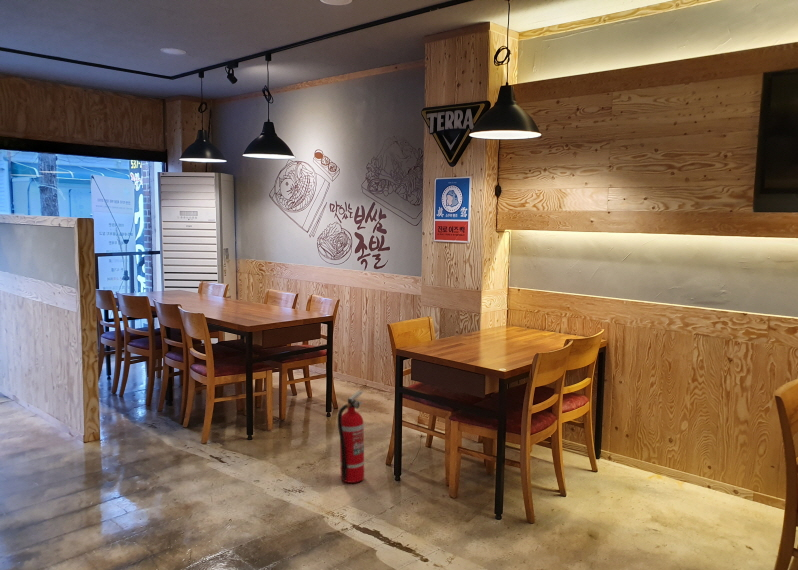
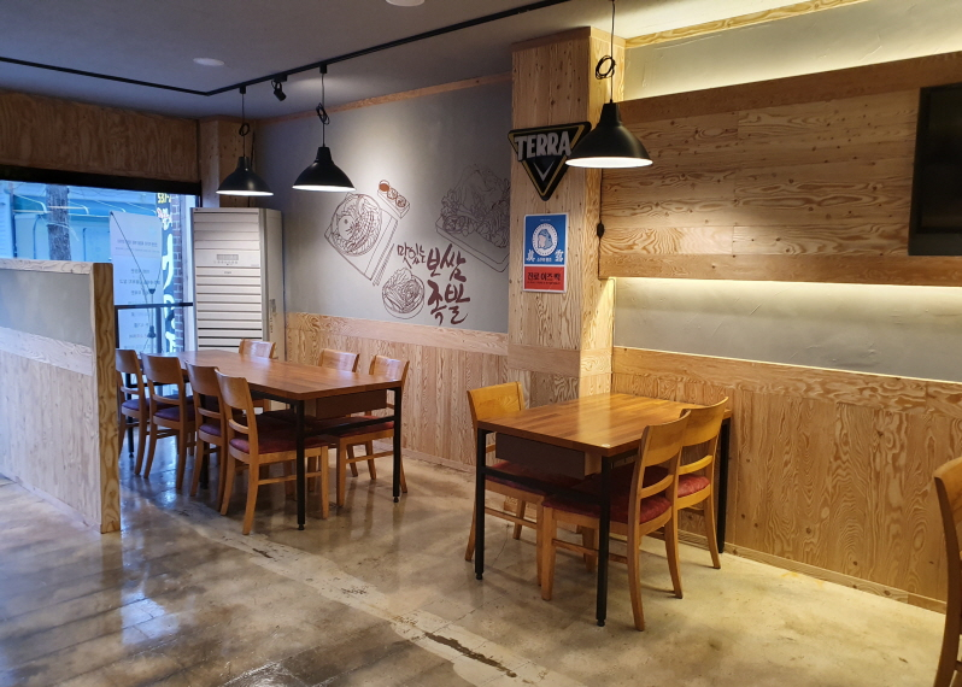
- fire extinguisher (350, 437)
